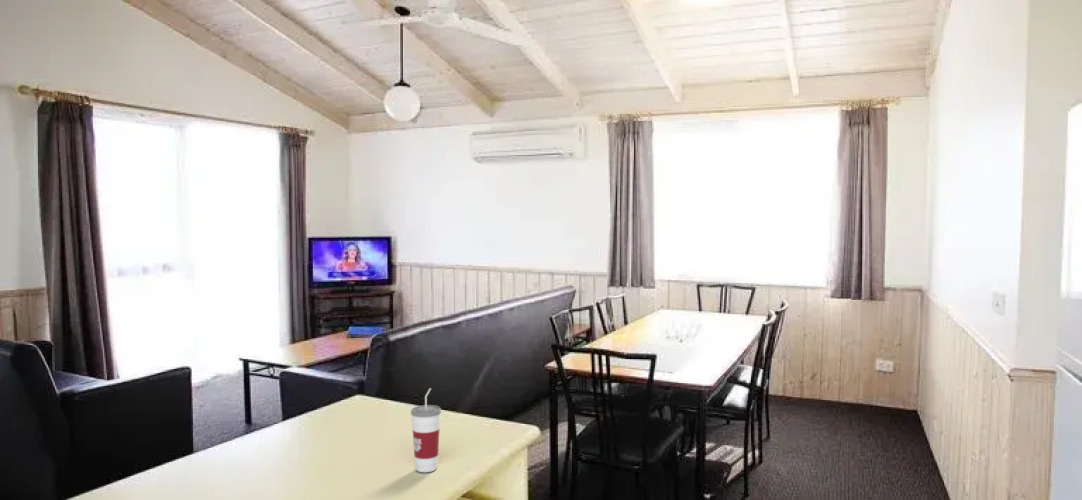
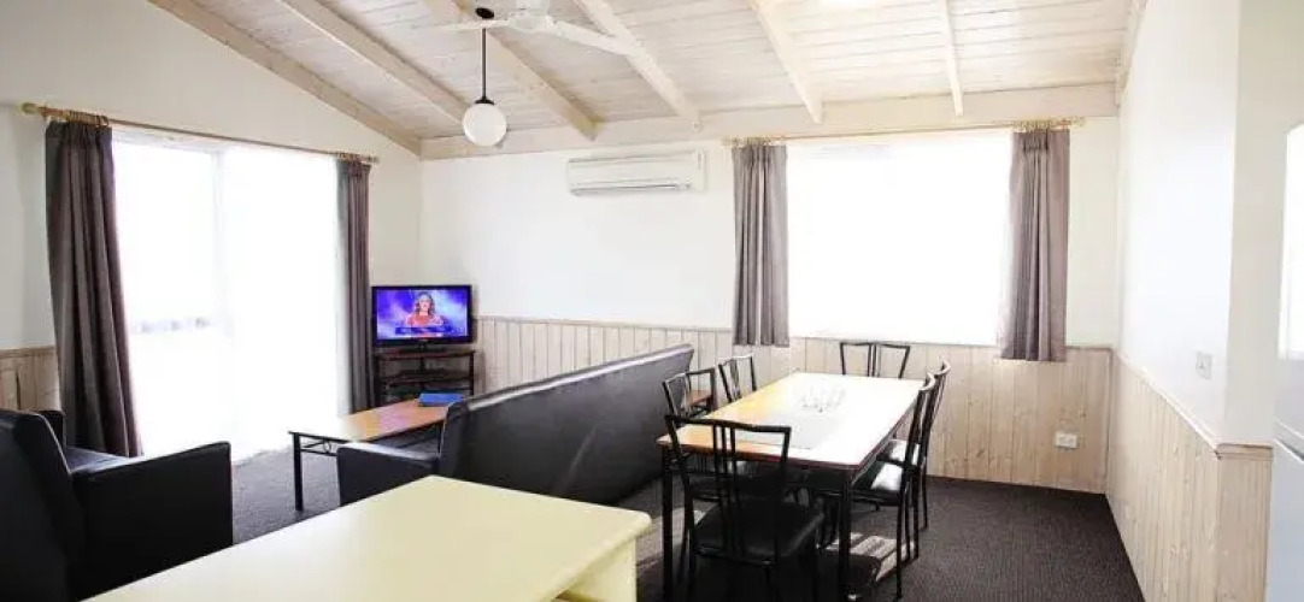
- cup (426, 428)
